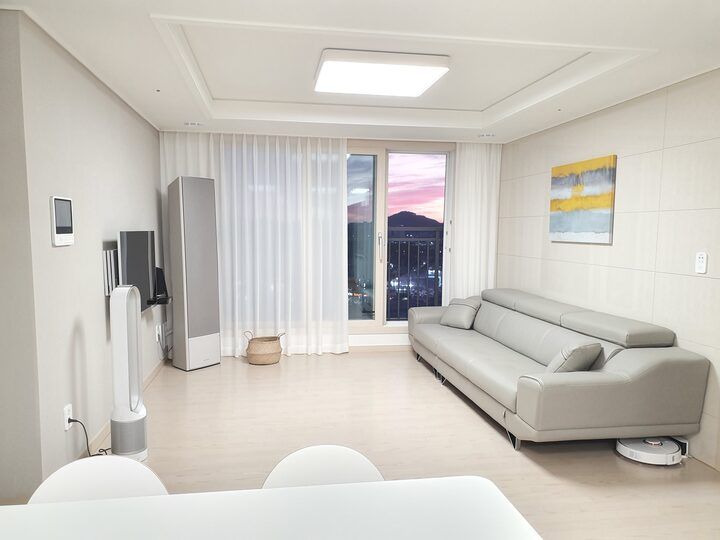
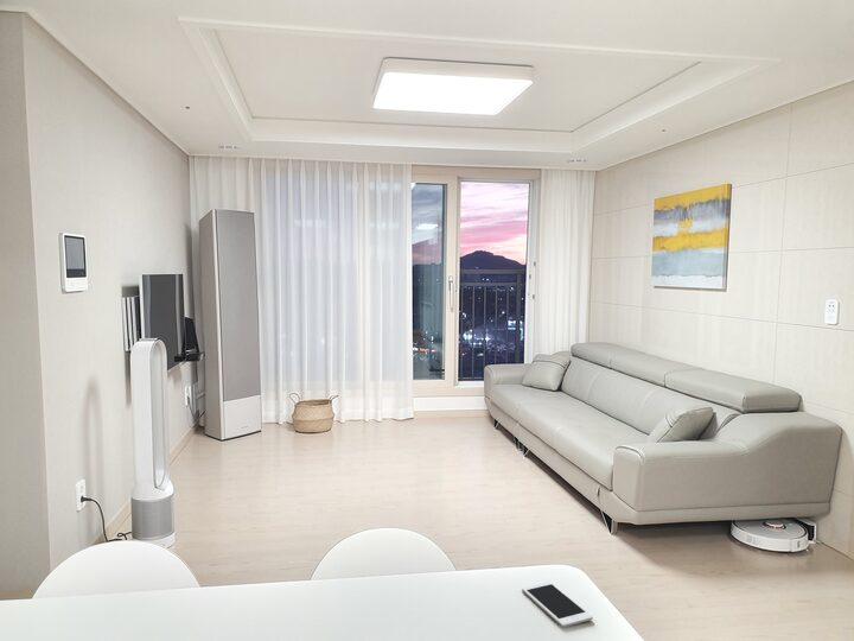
+ cell phone (555, 602)
